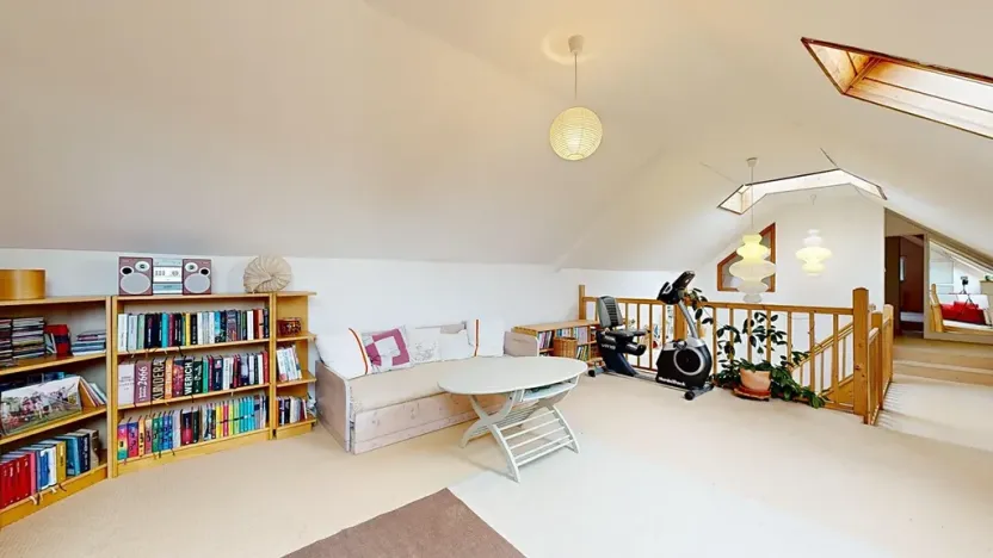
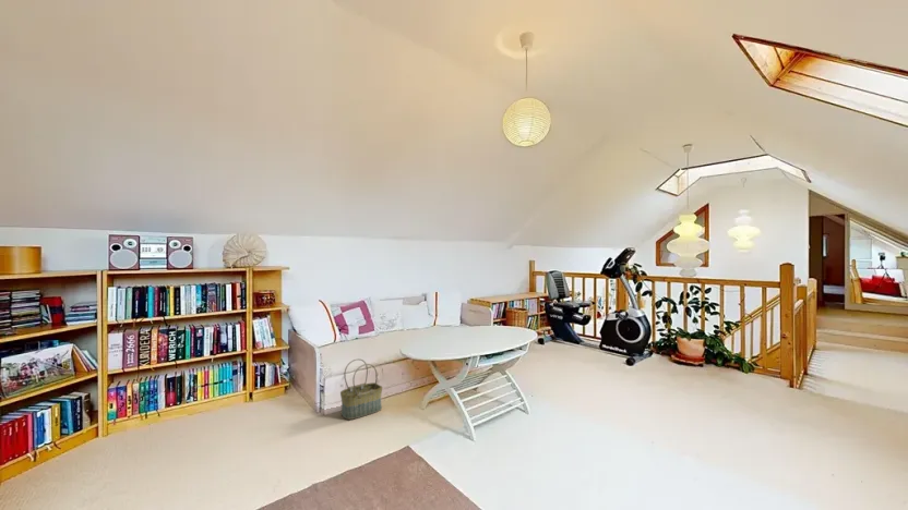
+ basket (361, 386)
